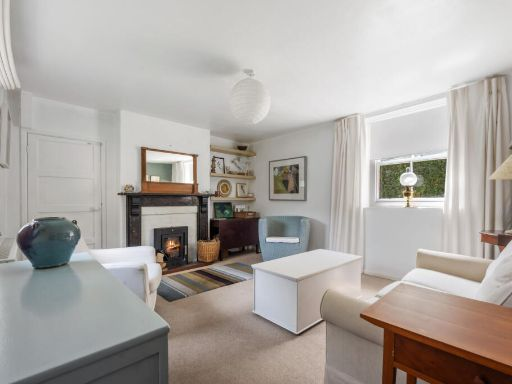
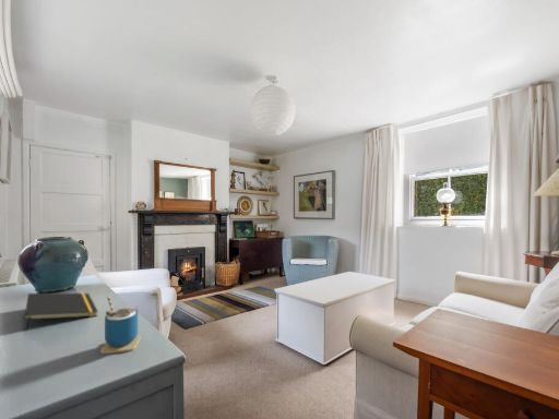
+ notepad (61, 303)
+ cup (121, 319)
